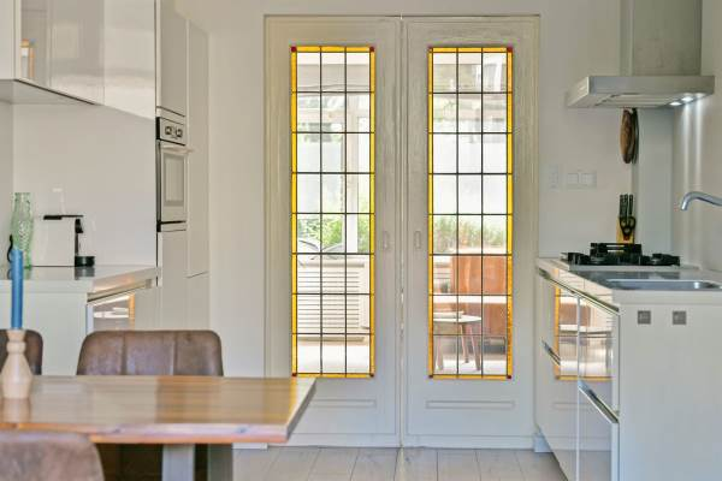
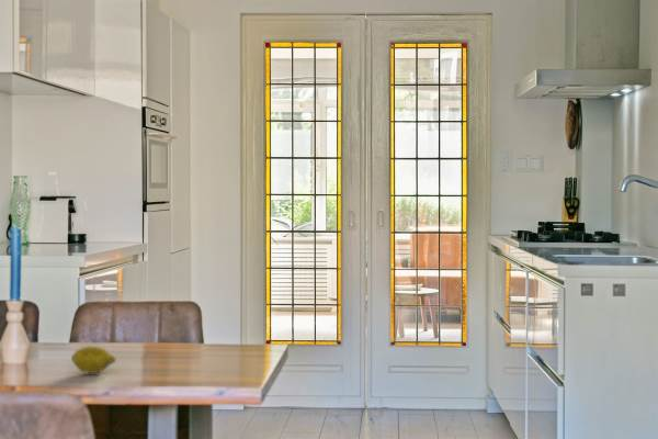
+ fruit (93, 359)
